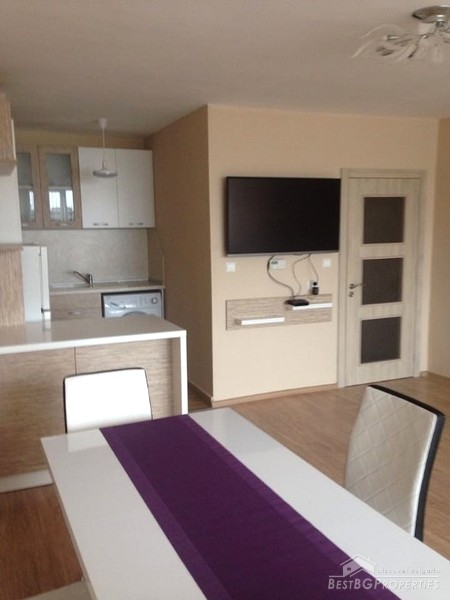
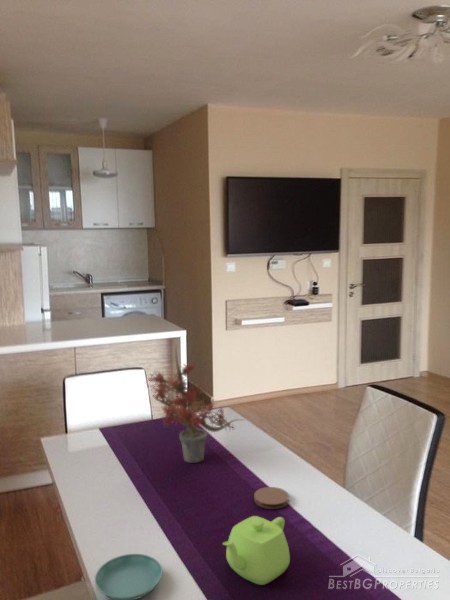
+ saucer (129, 579)
+ coaster (271, 497)
+ potted plant (187, 401)
+ teapot (255, 545)
